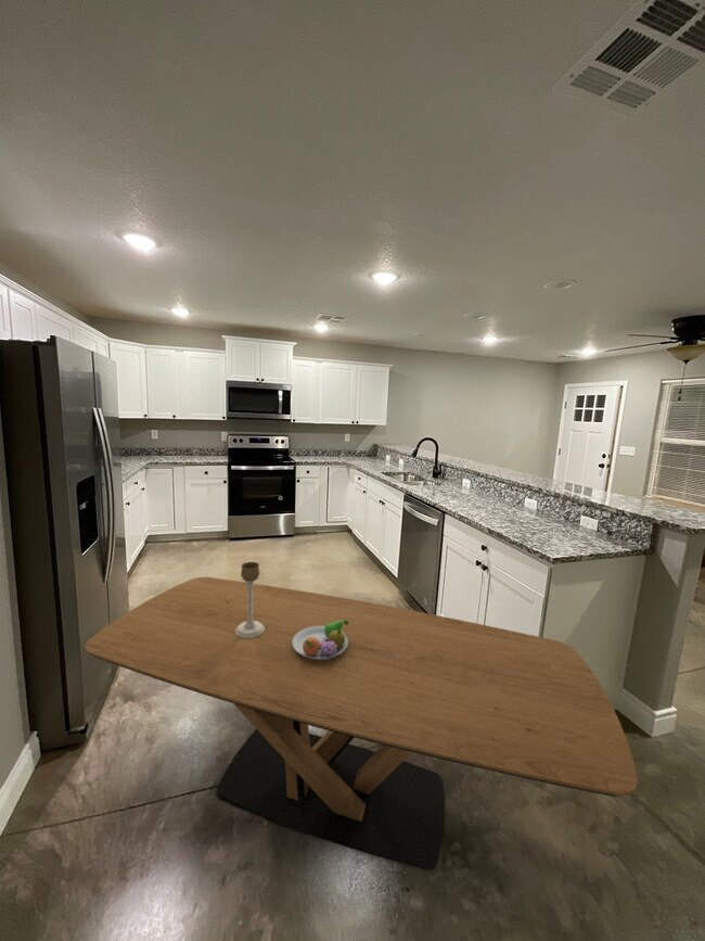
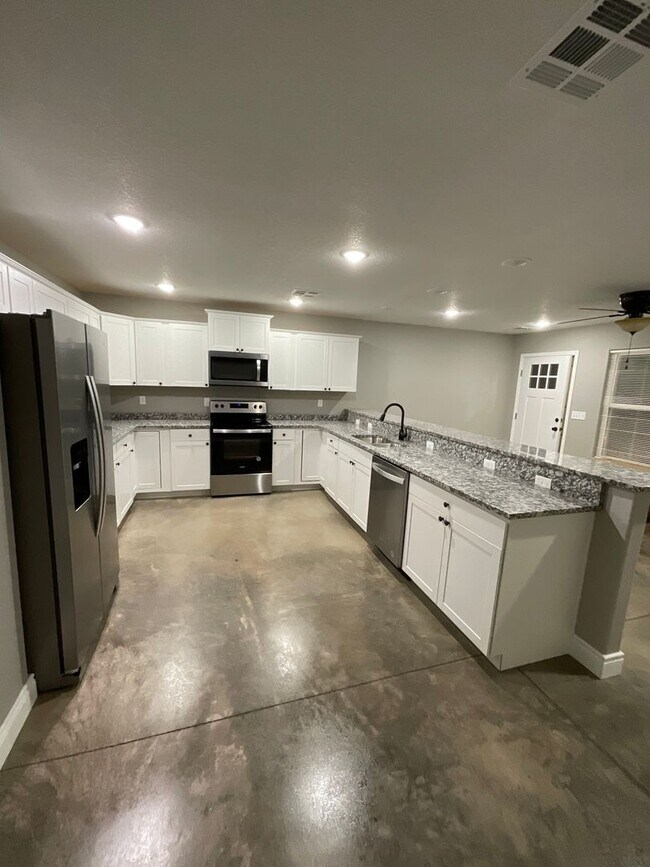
- dining table (335, 716)
- candle holder (249, 597)
- fruit bowl (322, 635)
